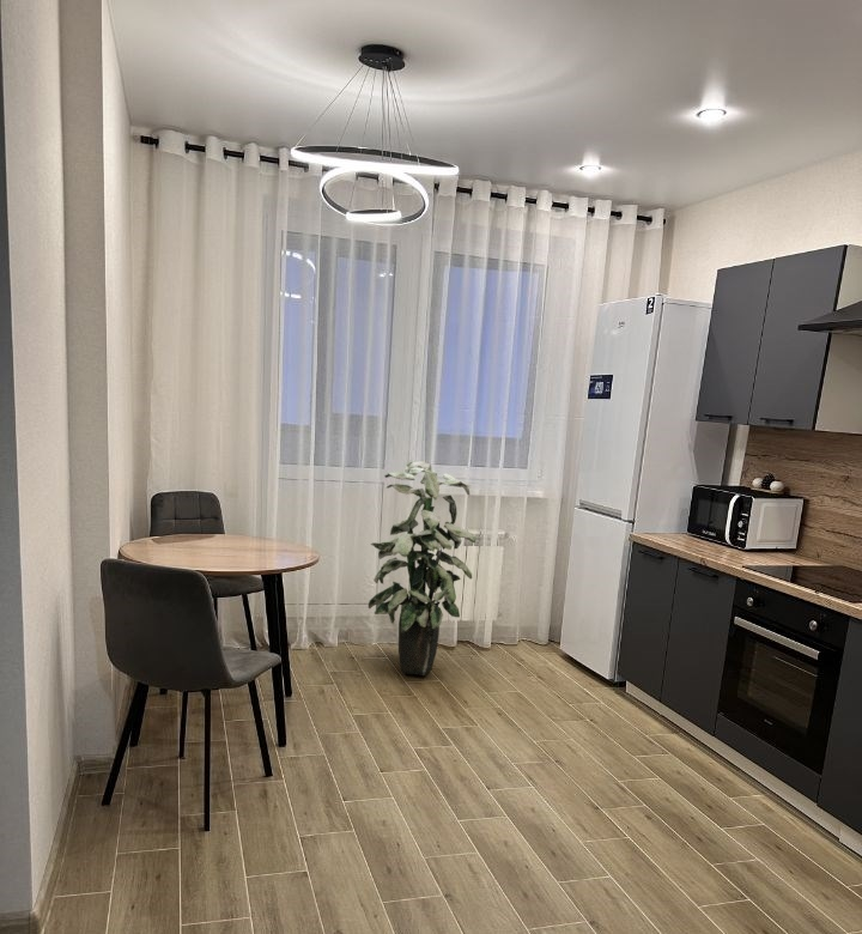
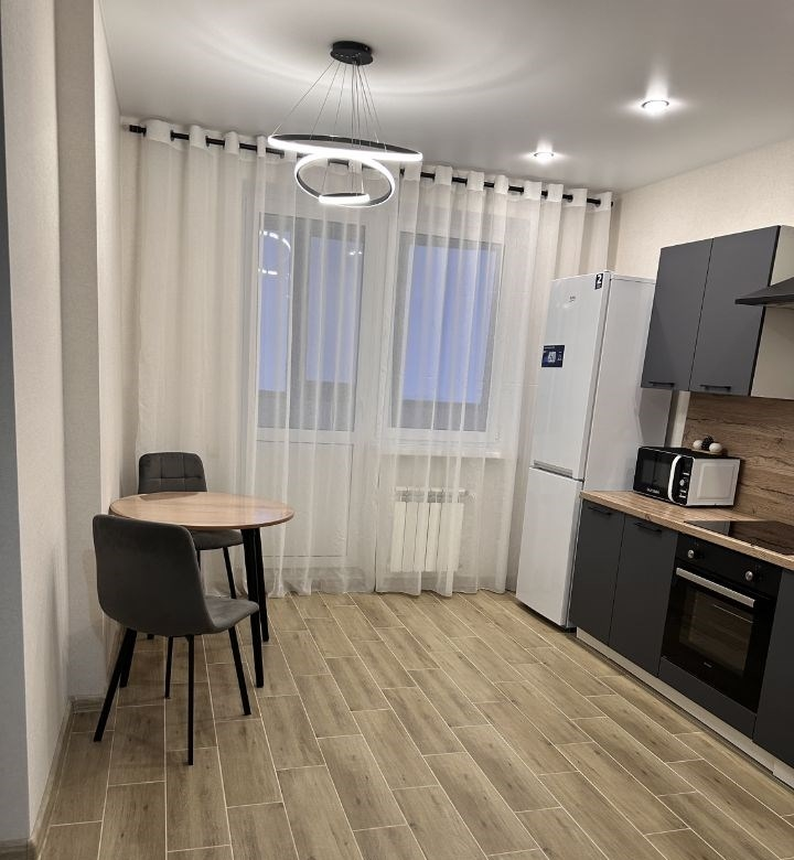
- indoor plant (418, 565)
